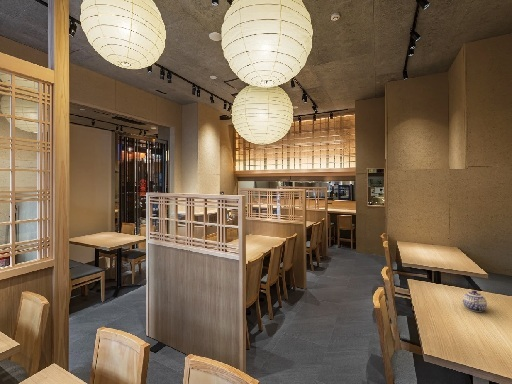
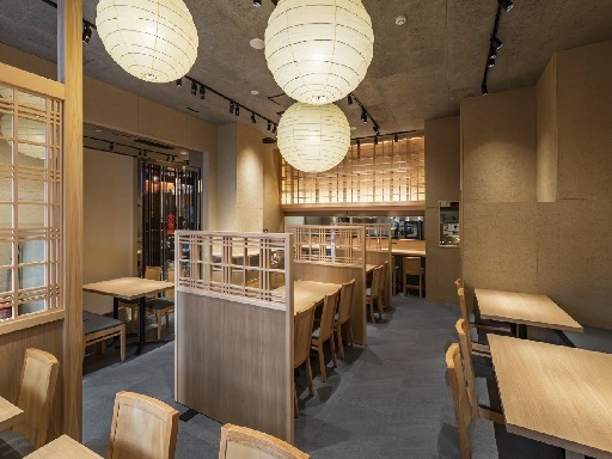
- teapot (474, 299)
